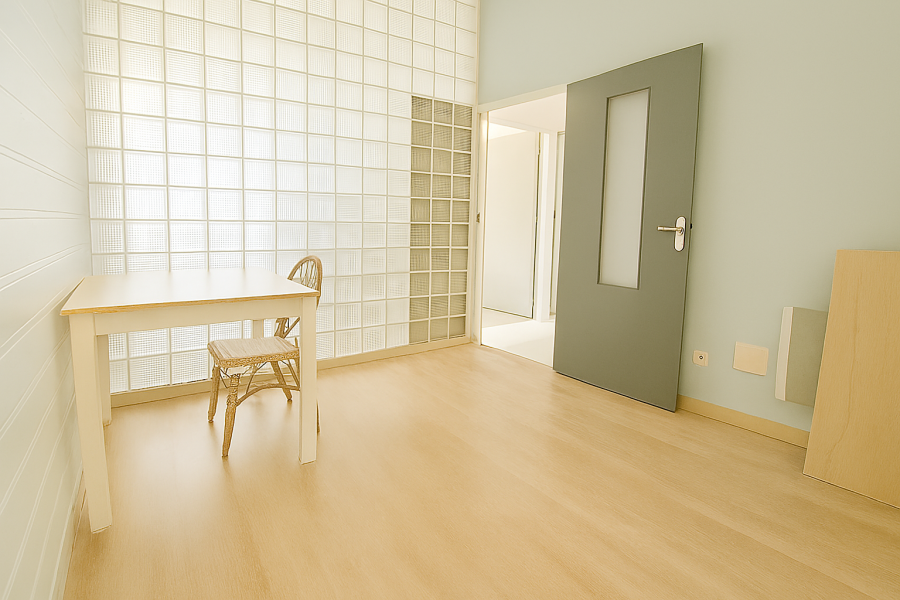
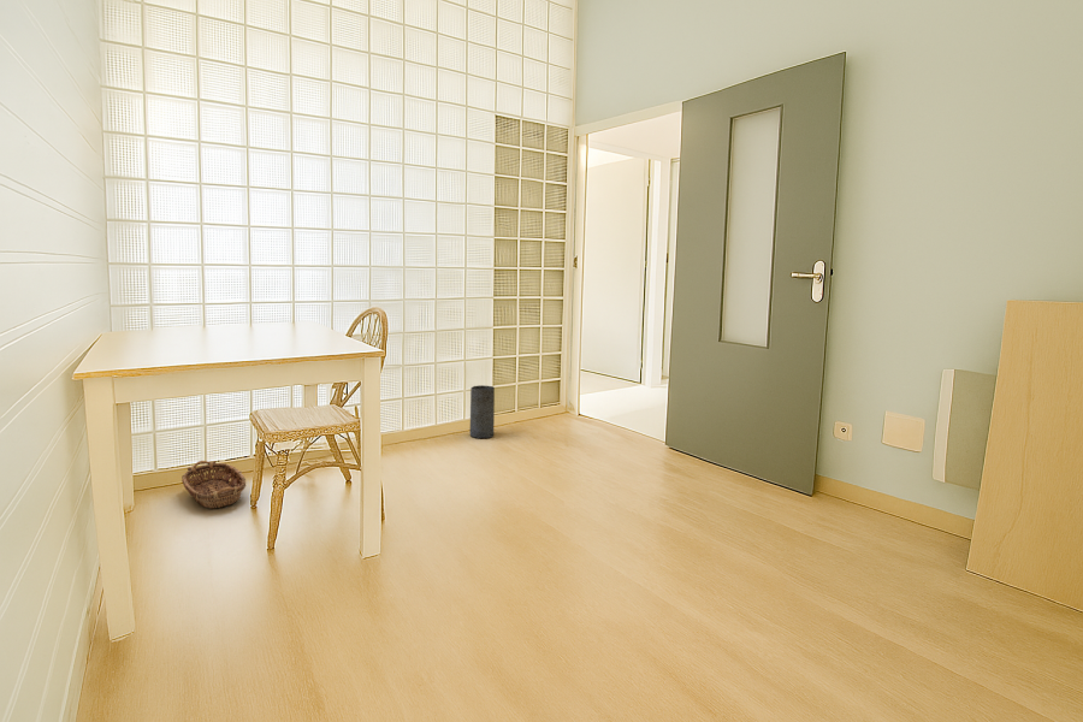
+ vase (481, 410)
+ basket (213, 480)
